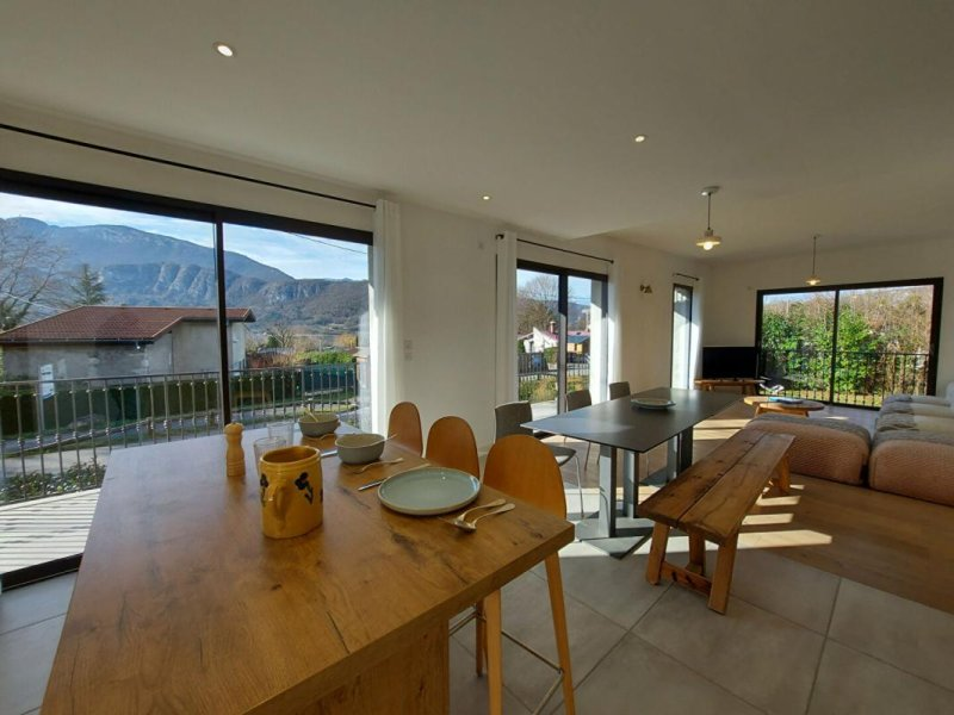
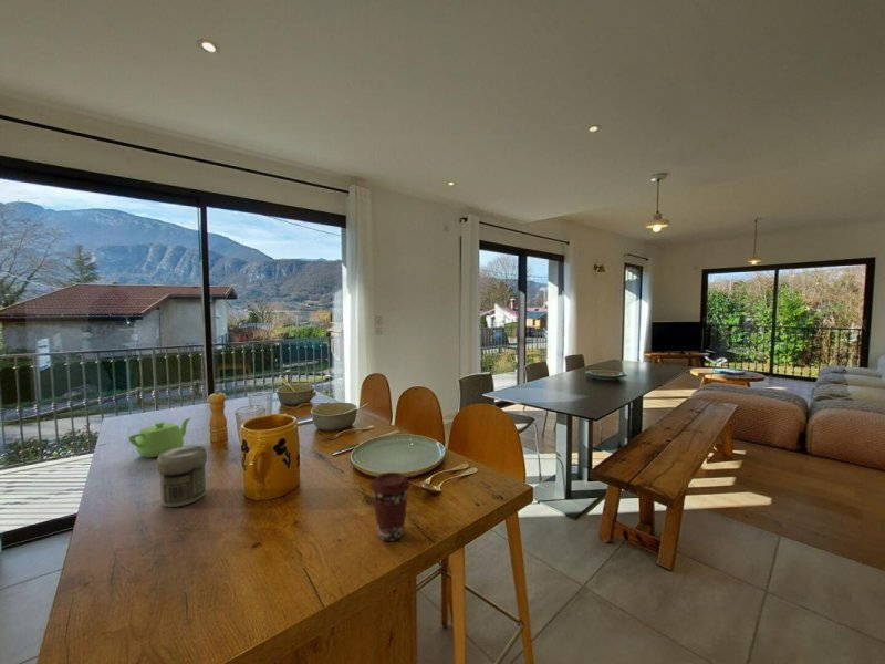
+ teapot (162, 436)
+ jar (183, 475)
+ coffee cup (391, 506)
